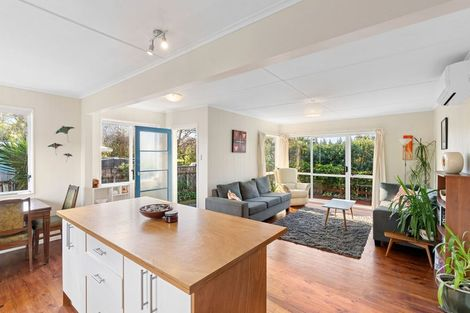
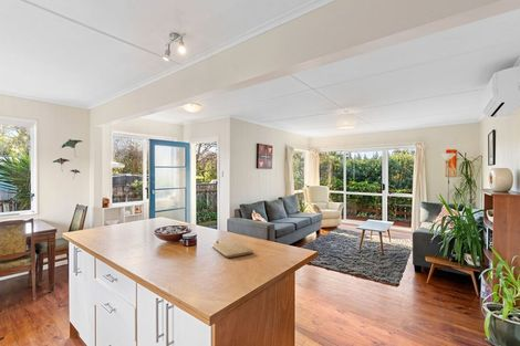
+ chopping board (228, 247)
